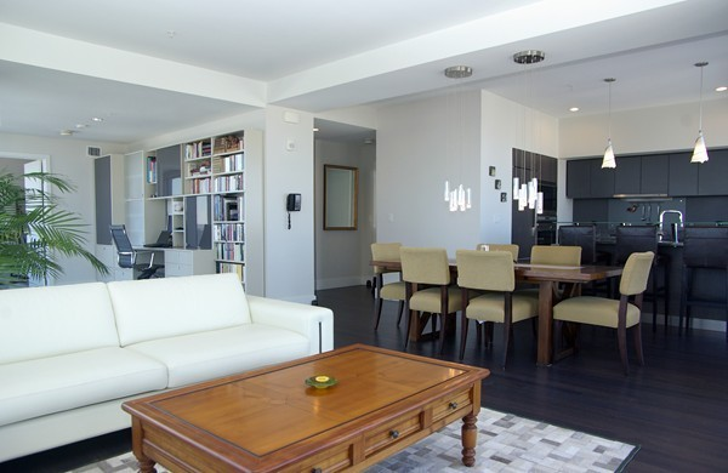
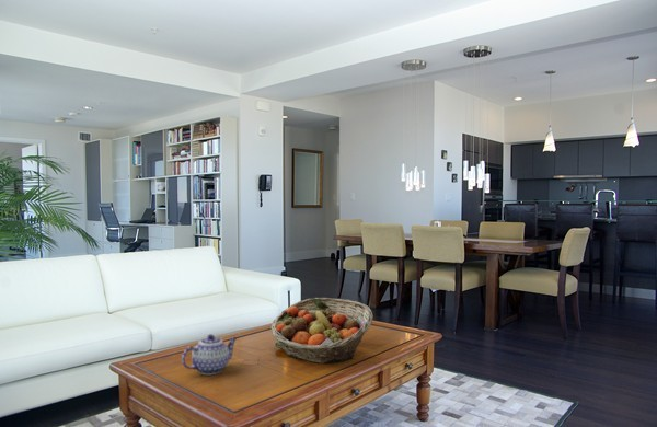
+ teapot (210, 351)
+ fruit basket (321, 328)
